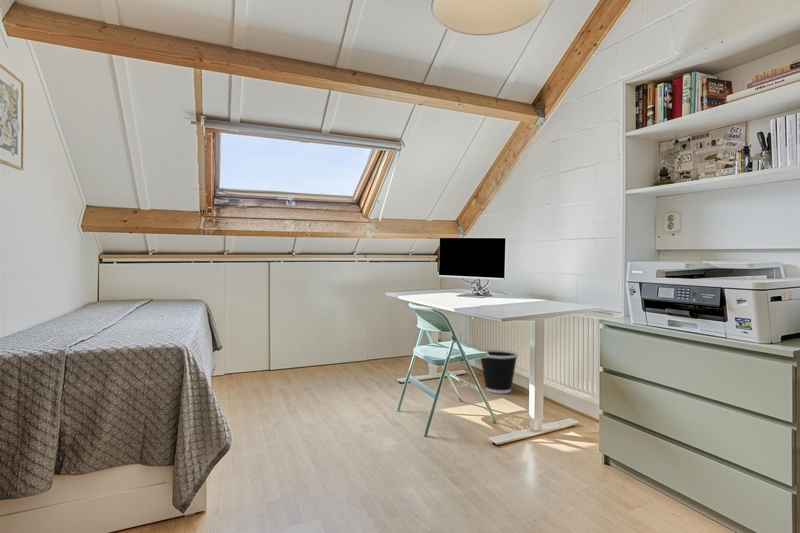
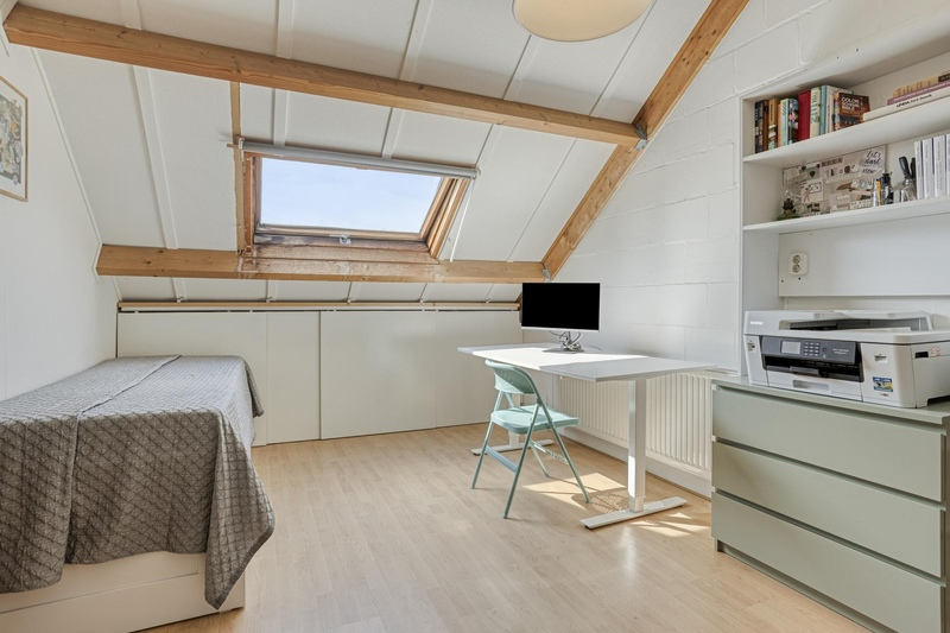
- wastebasket (498, 371)
